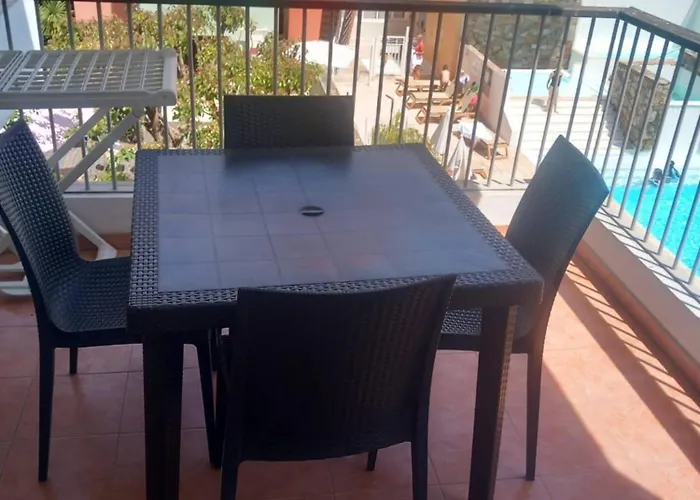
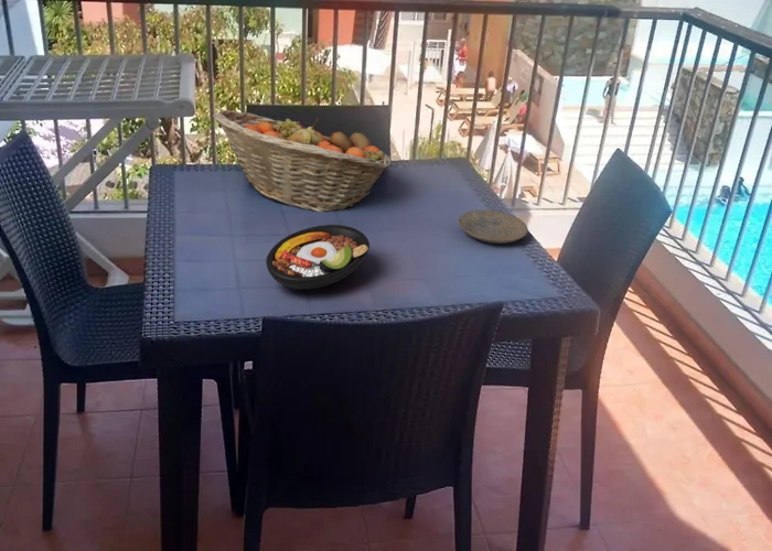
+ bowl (318, 261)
+ fruit basket (301, 152)
+ plate (492, 229)
